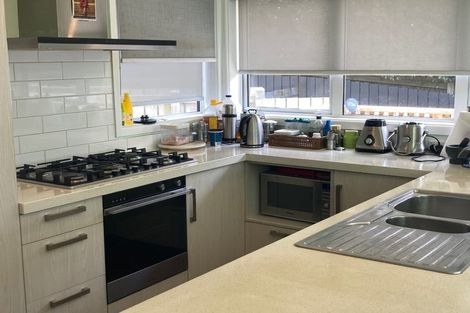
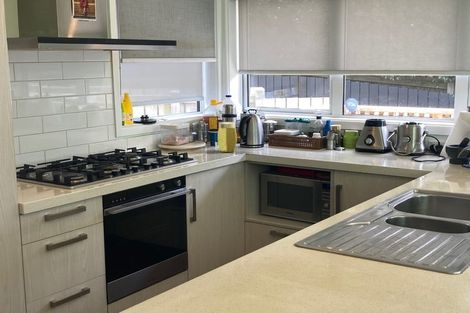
+ jar (227, 136)
